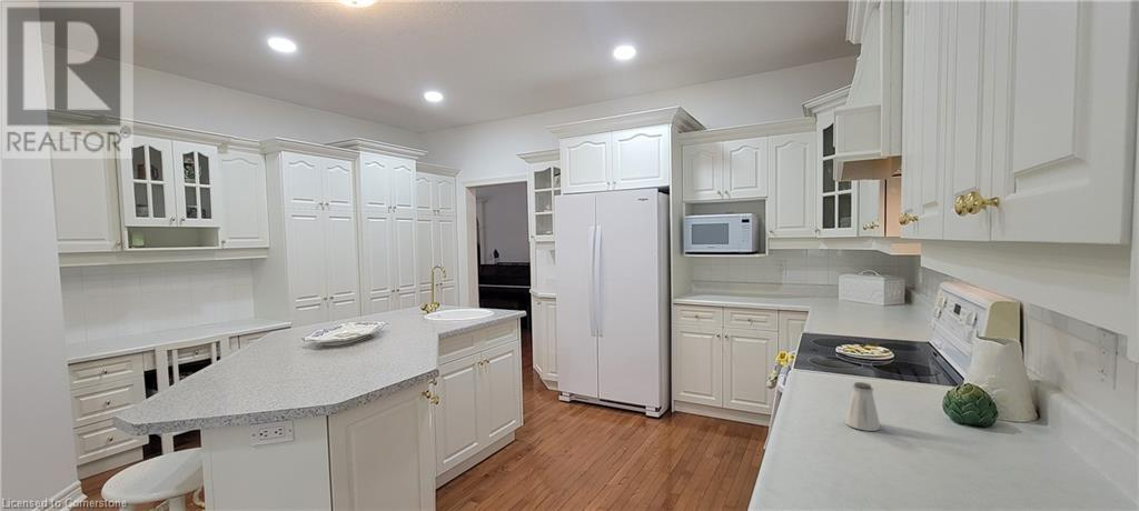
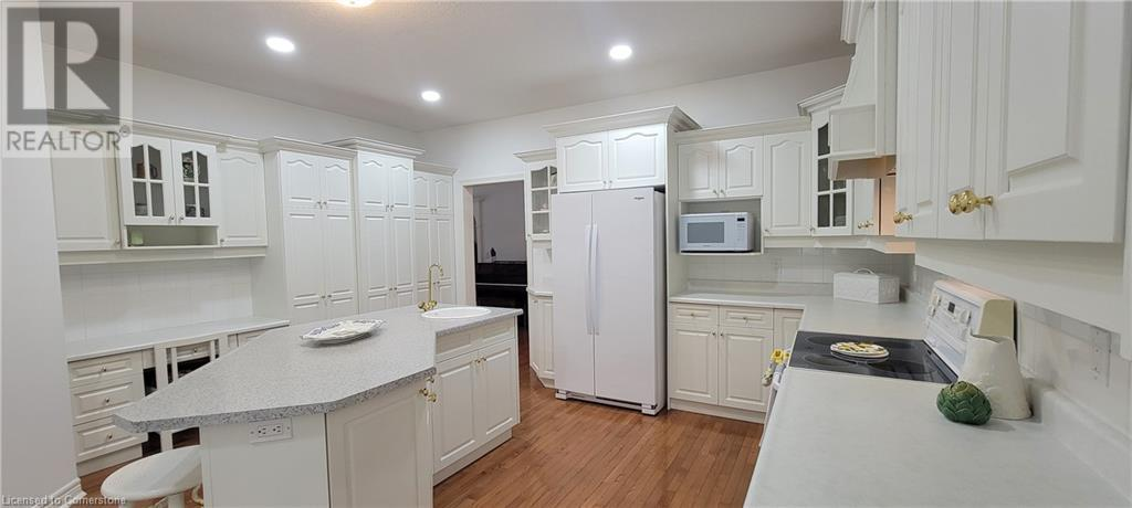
- saltshaker (862, 404)
